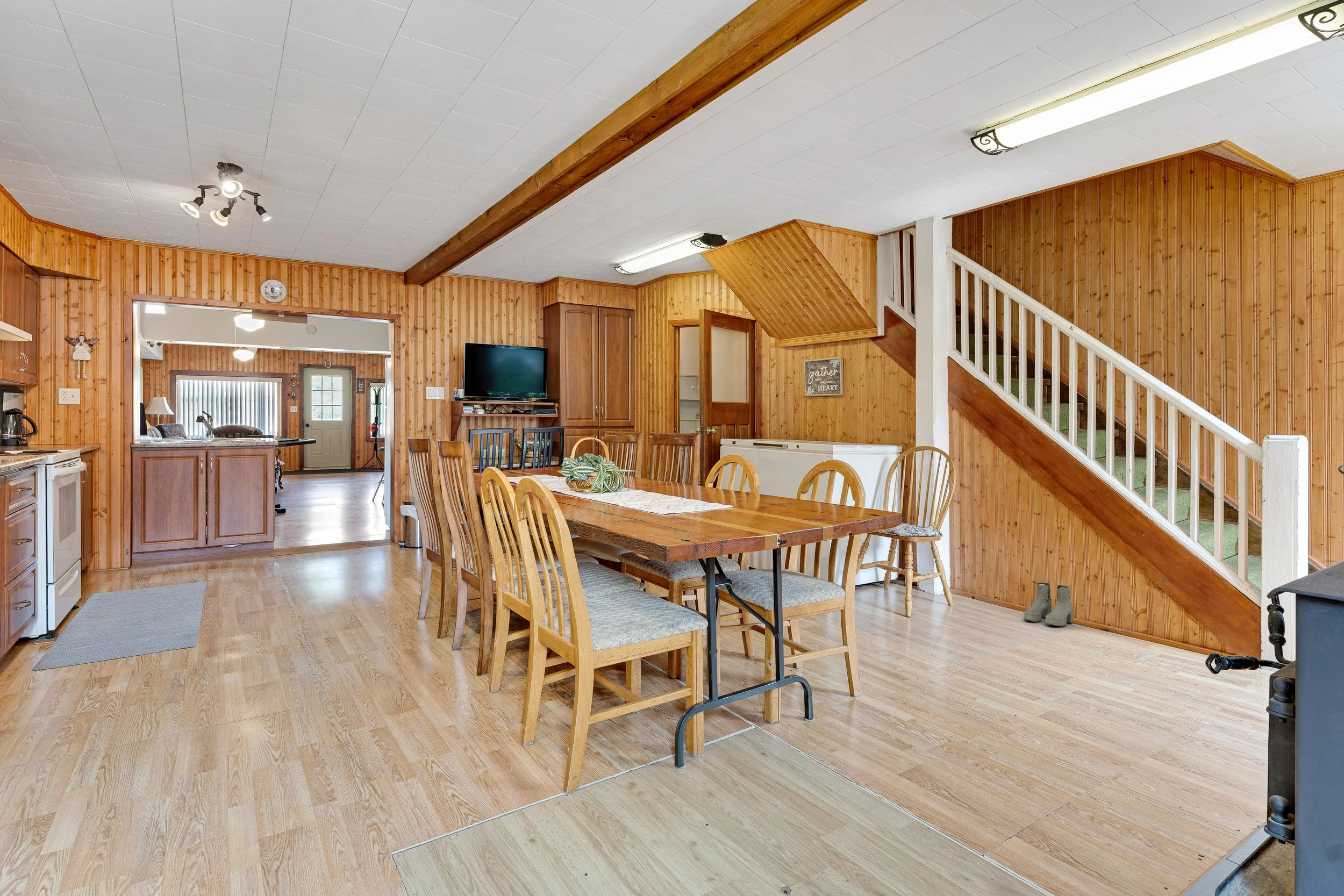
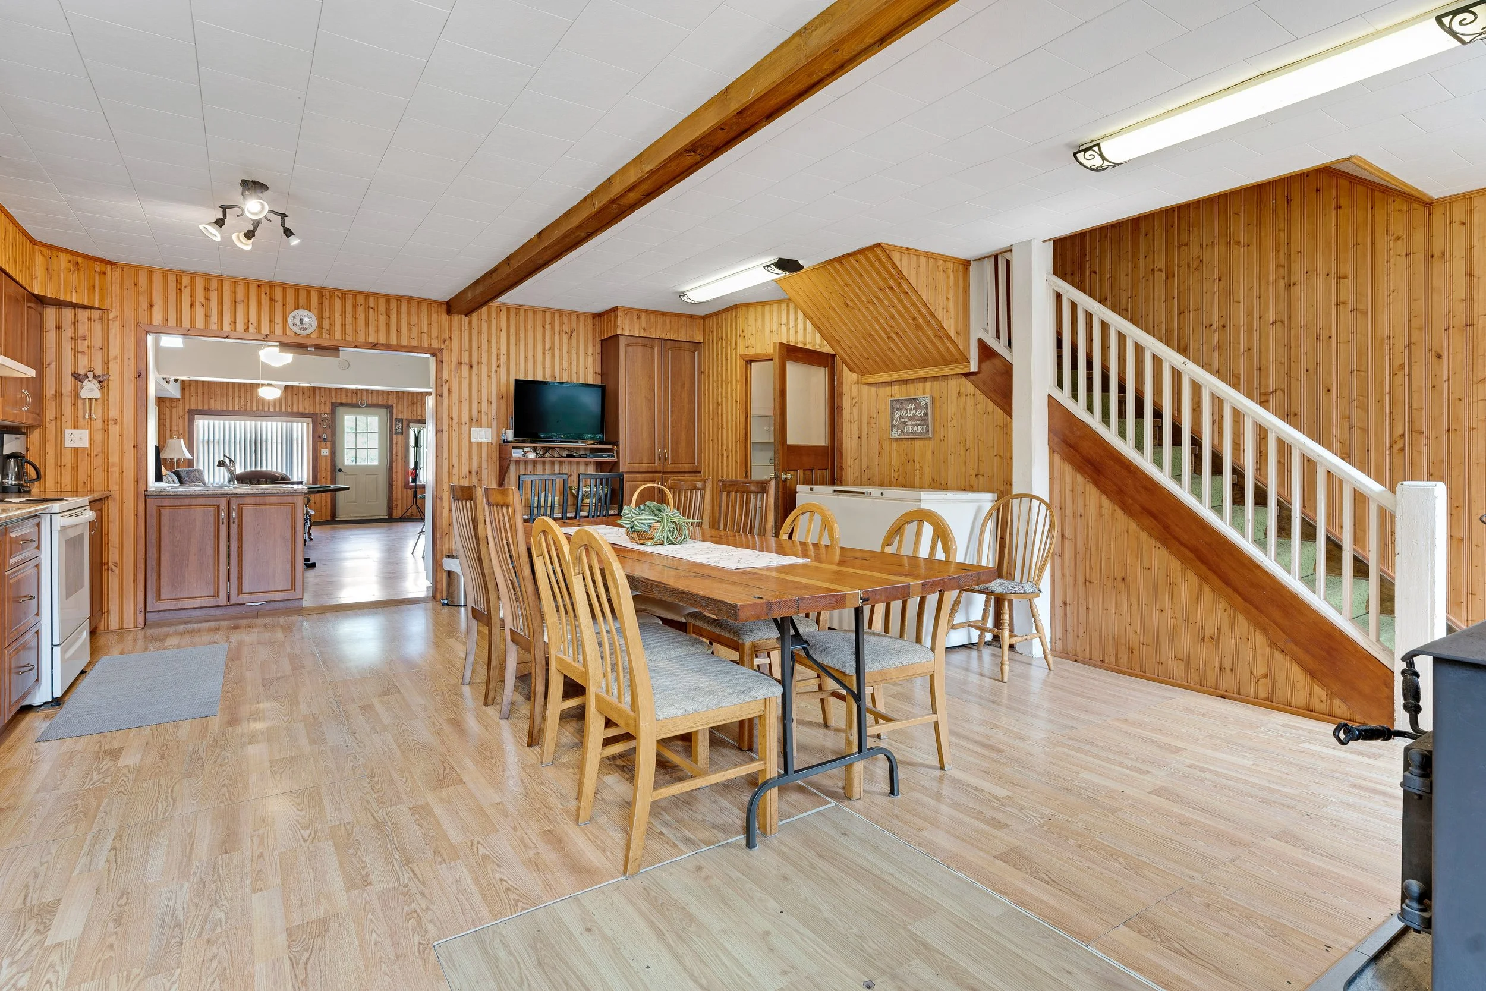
- boots (1049, 603)
